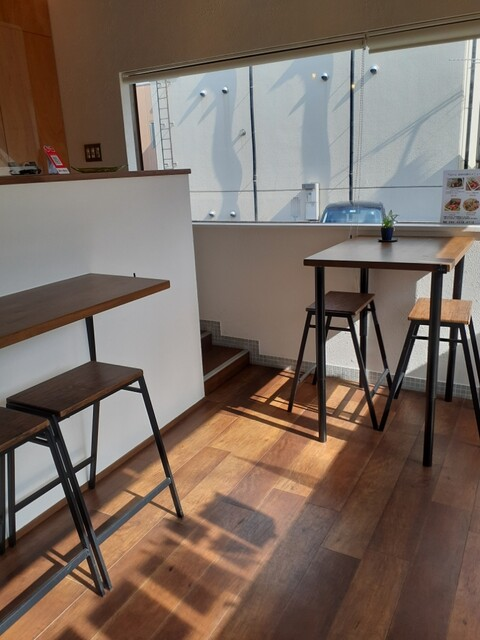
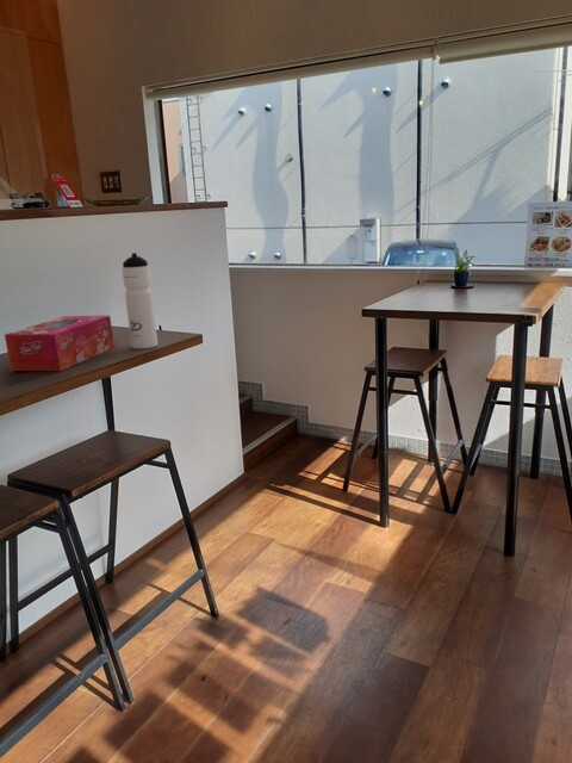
+ water bottle (139, 300)
+ tissue box (63, 341)
